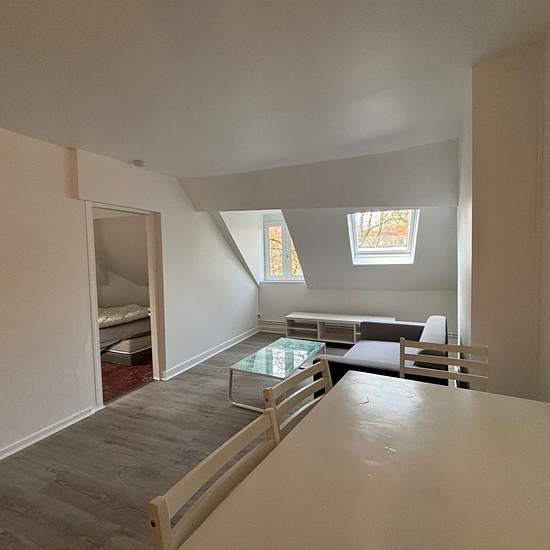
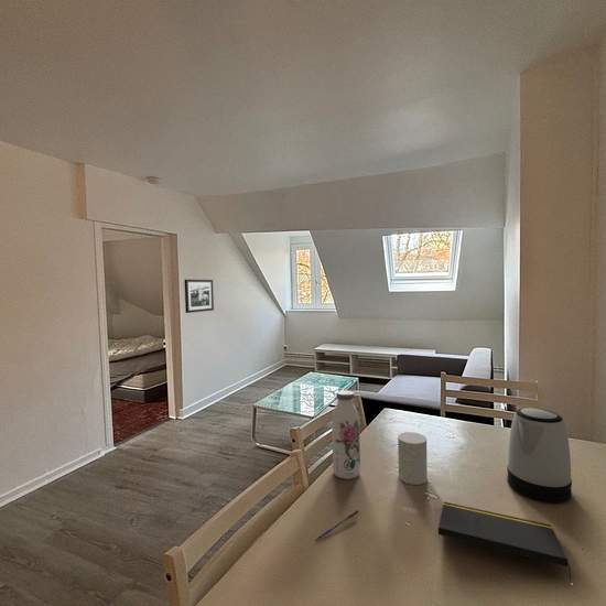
+ picture frame (199, 295)
+ cup (412, 457)
+ pen (337, 524)
+ kettle (541, 447)
+ water bottle (345, 432)
+ notepad (496, 529)
